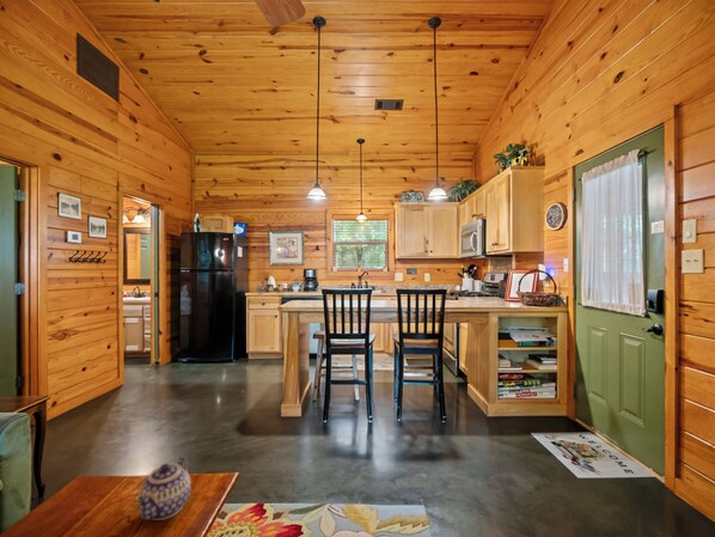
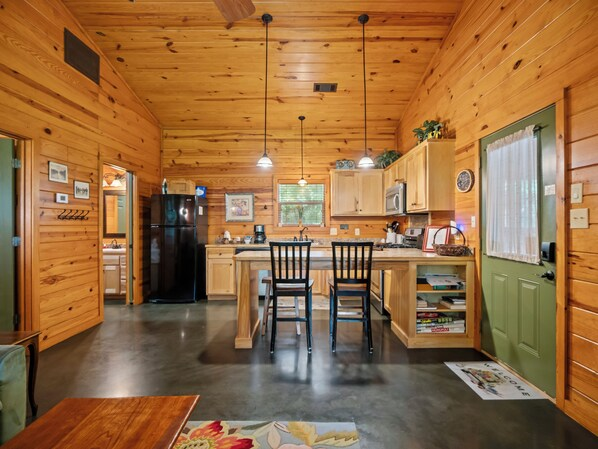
- teapot (165, 487)
